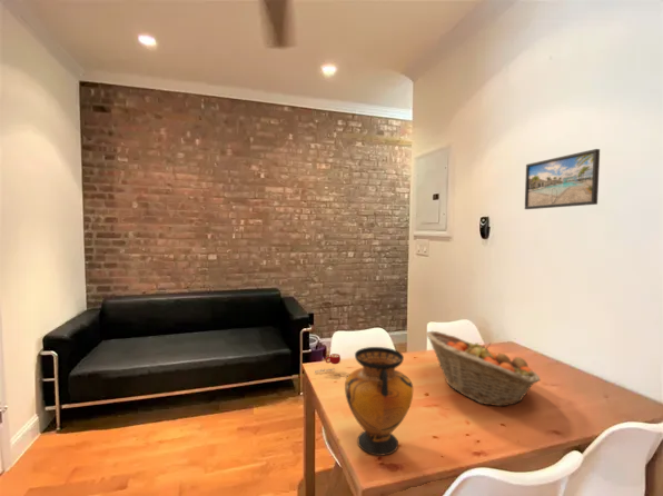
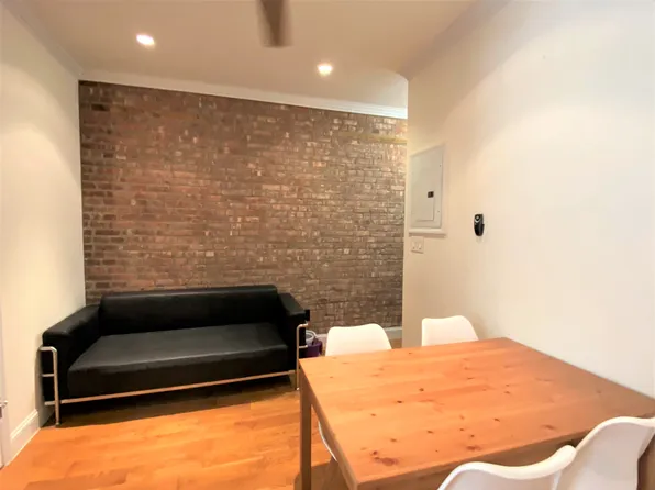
- mug (327, 361)
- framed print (557, 182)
- vase (378, 398)
- fruit basket (477, 361)
